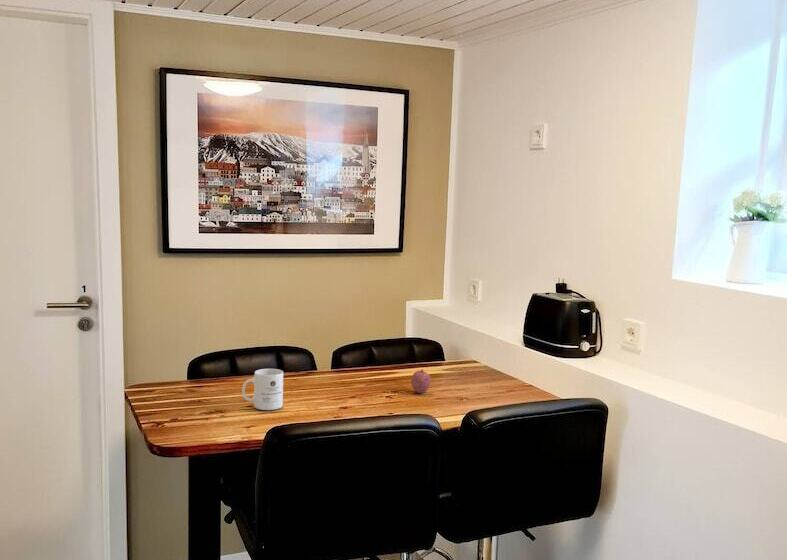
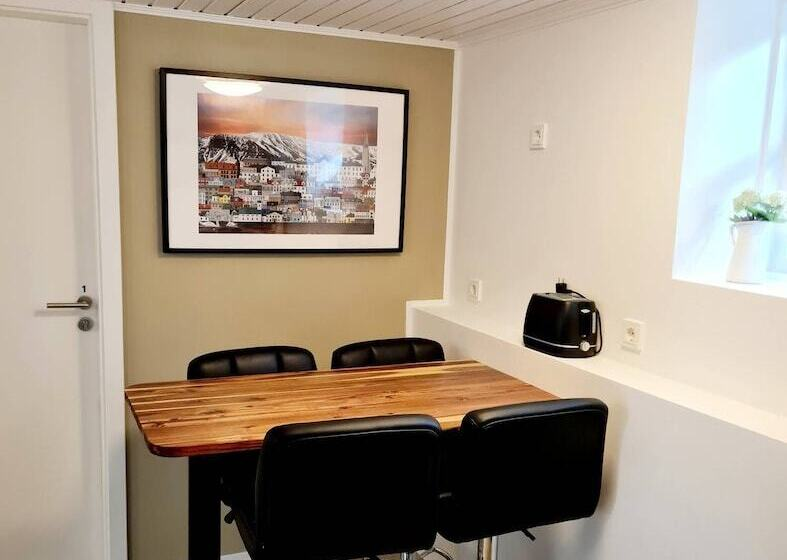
- fruit (421, 381)
- mug (262, 389)
